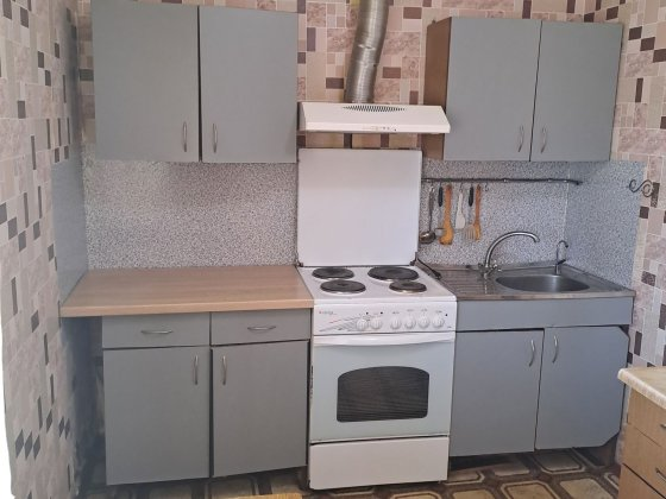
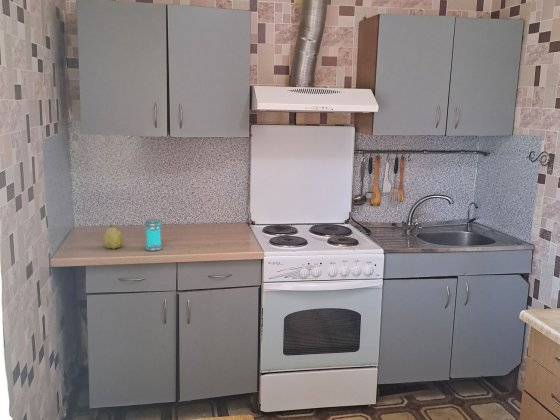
+ jar (153, 233)
+ fruit (113, 236)
